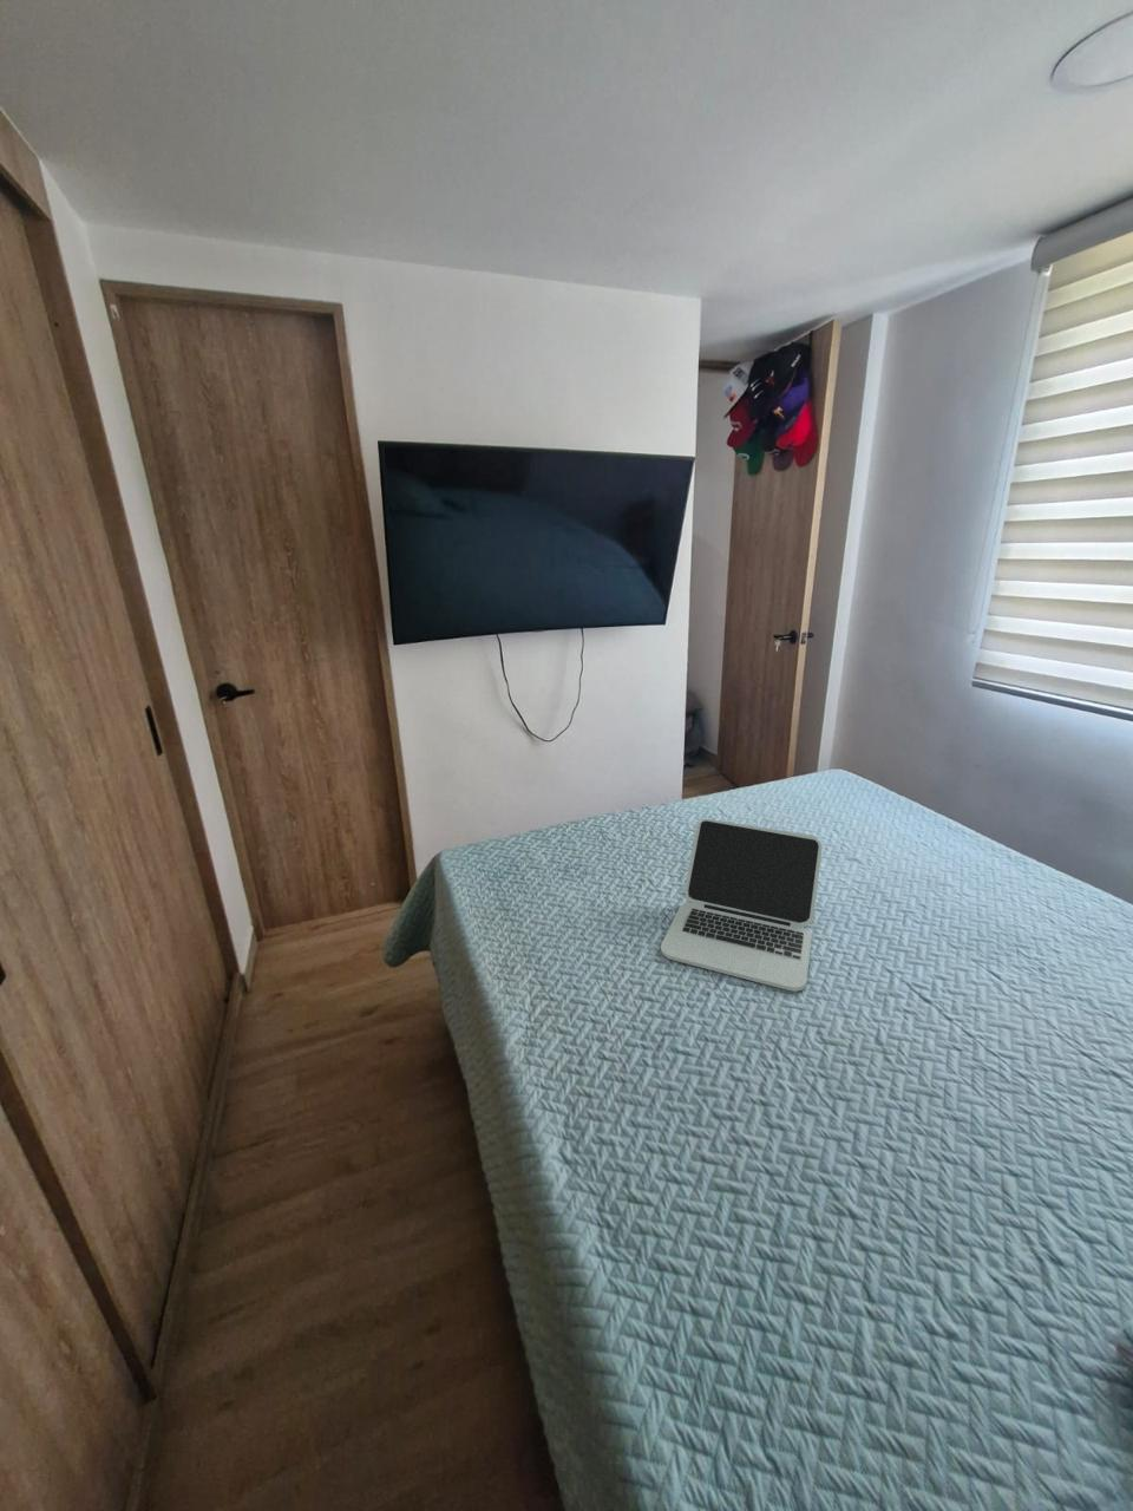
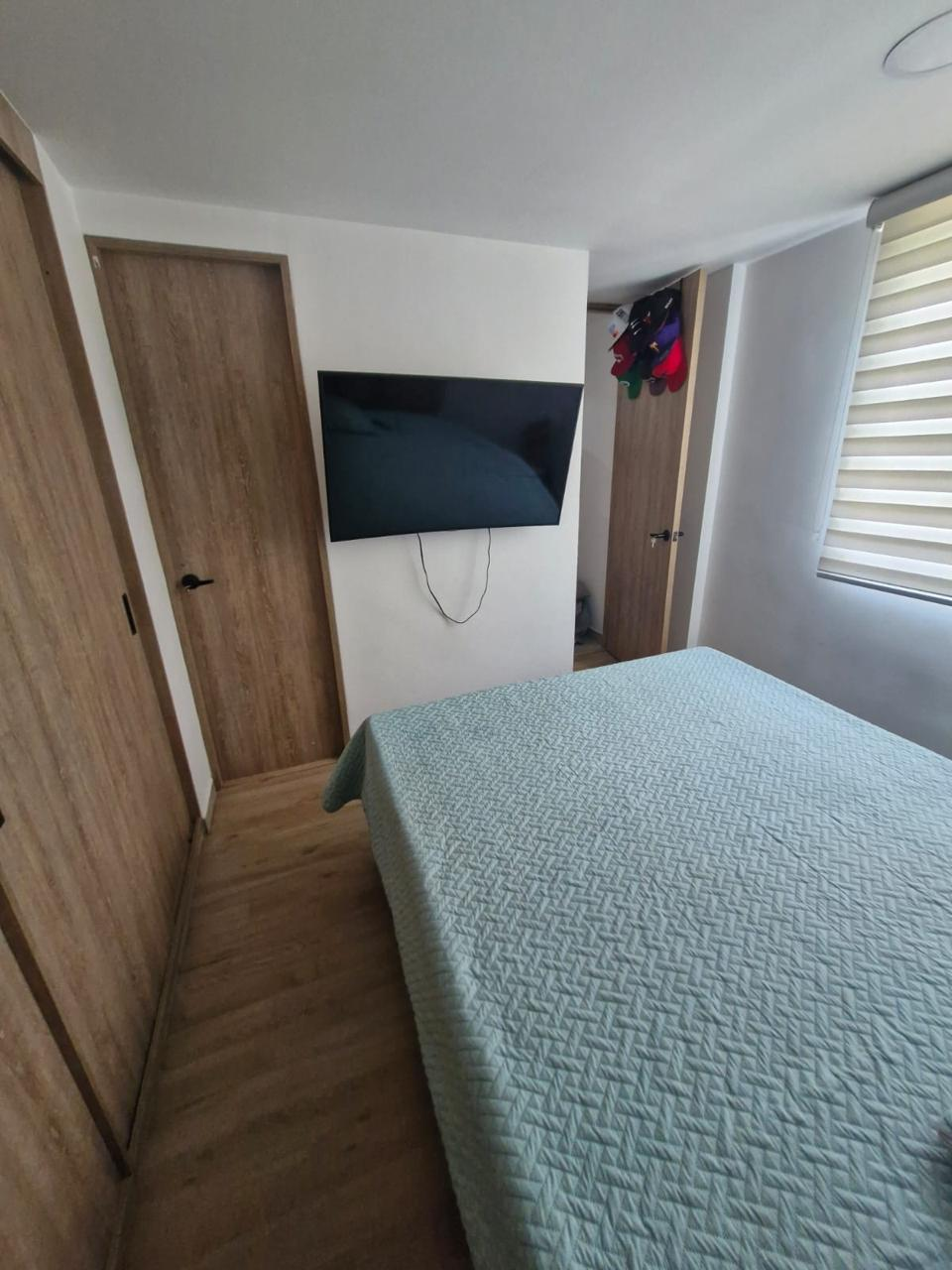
- laptop (744, 894)
